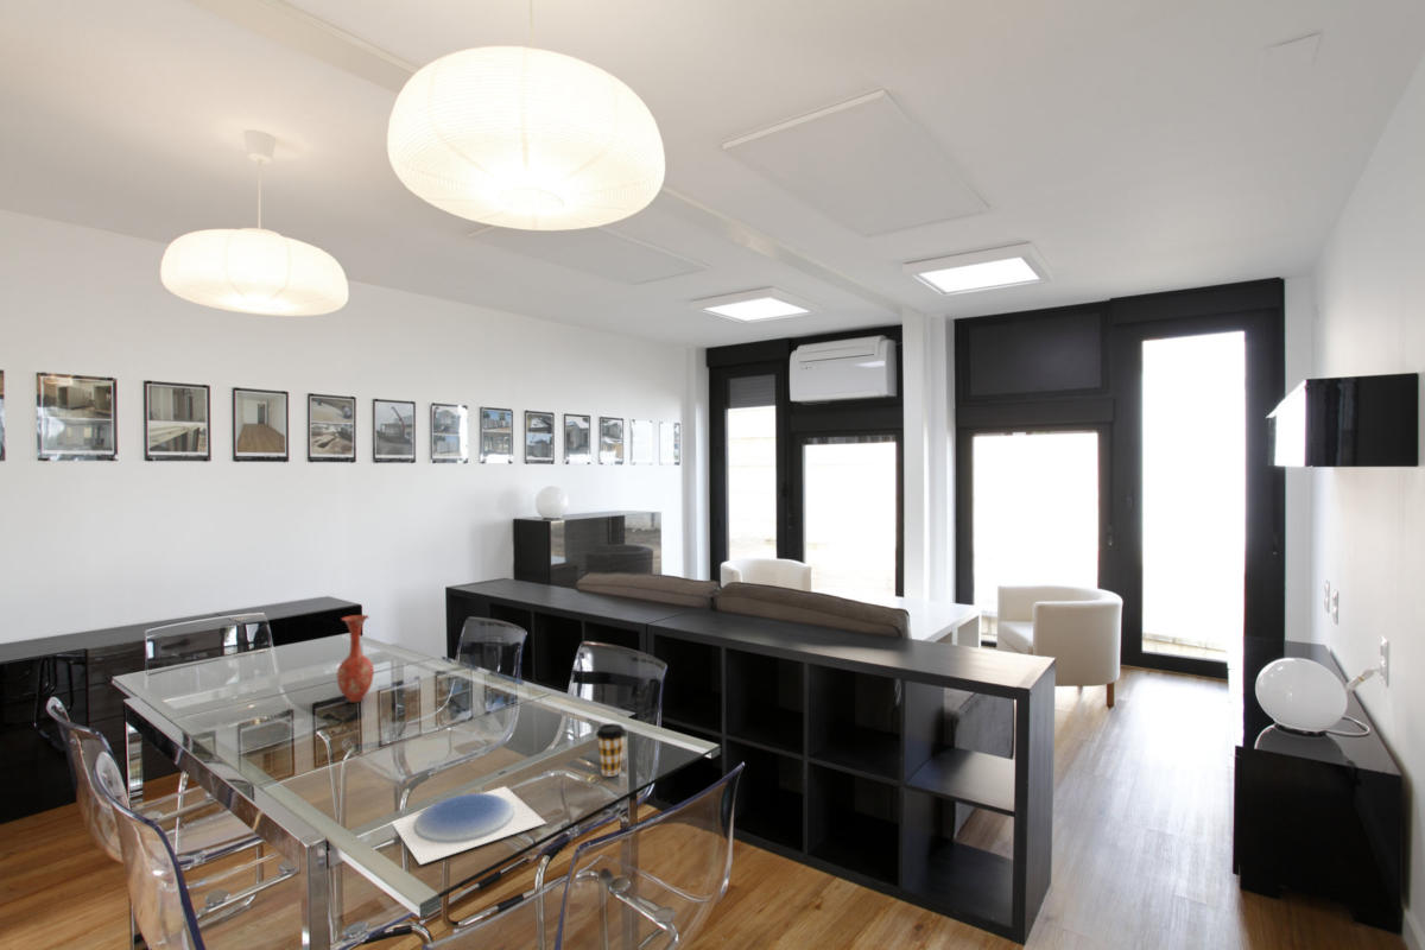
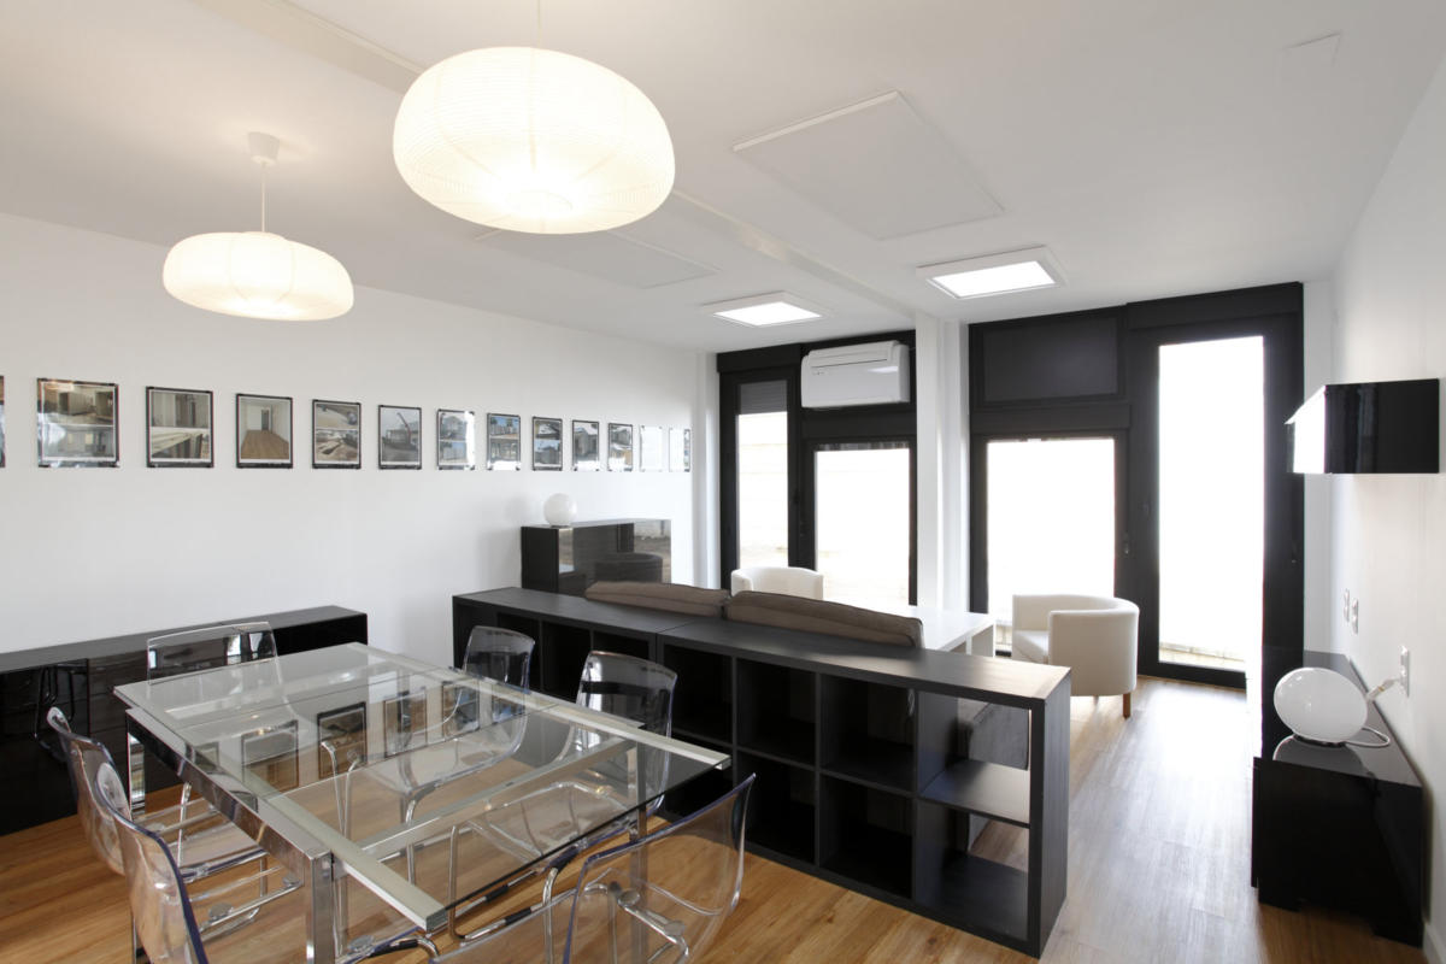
- vase (355, 659)
- coffee cup (610, 749)
- plate (464, 812)
